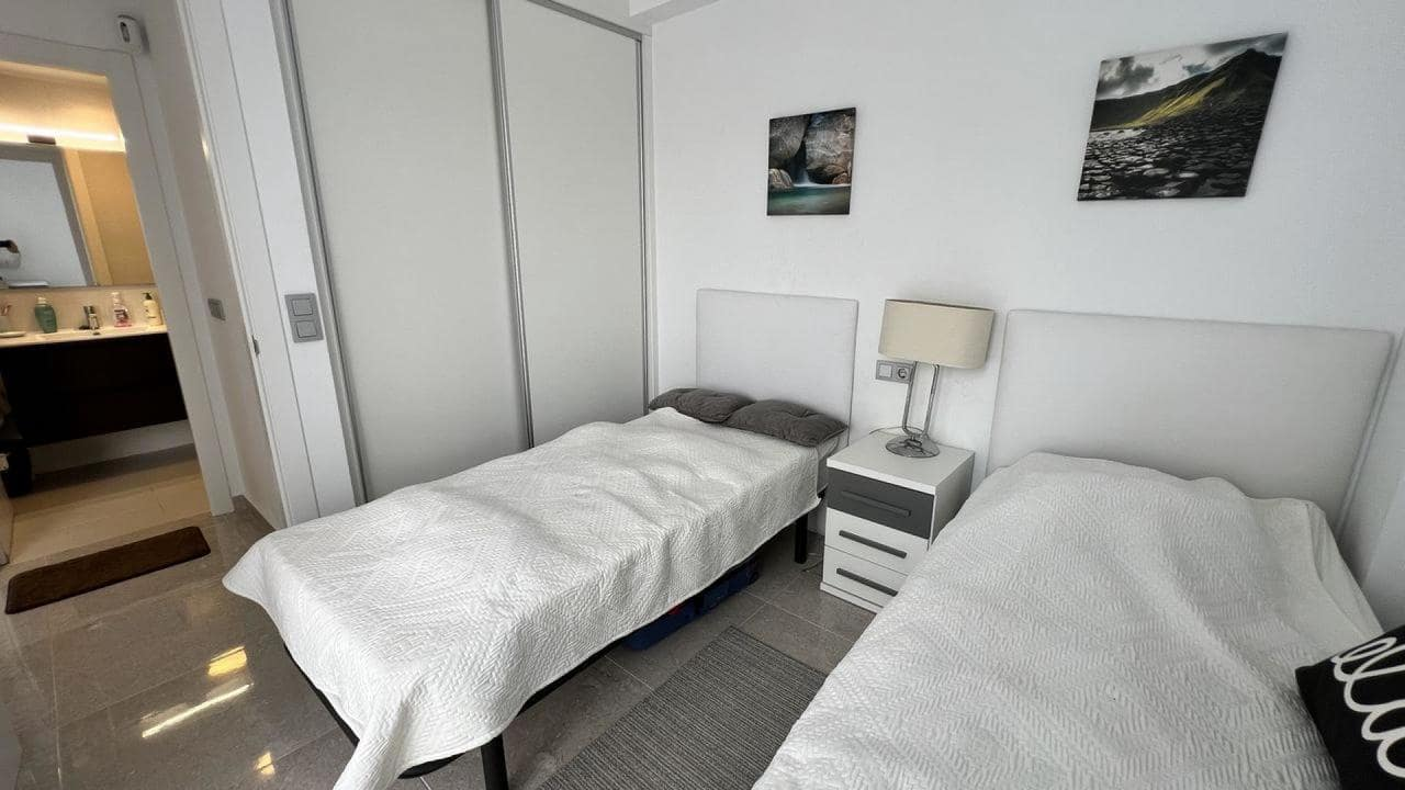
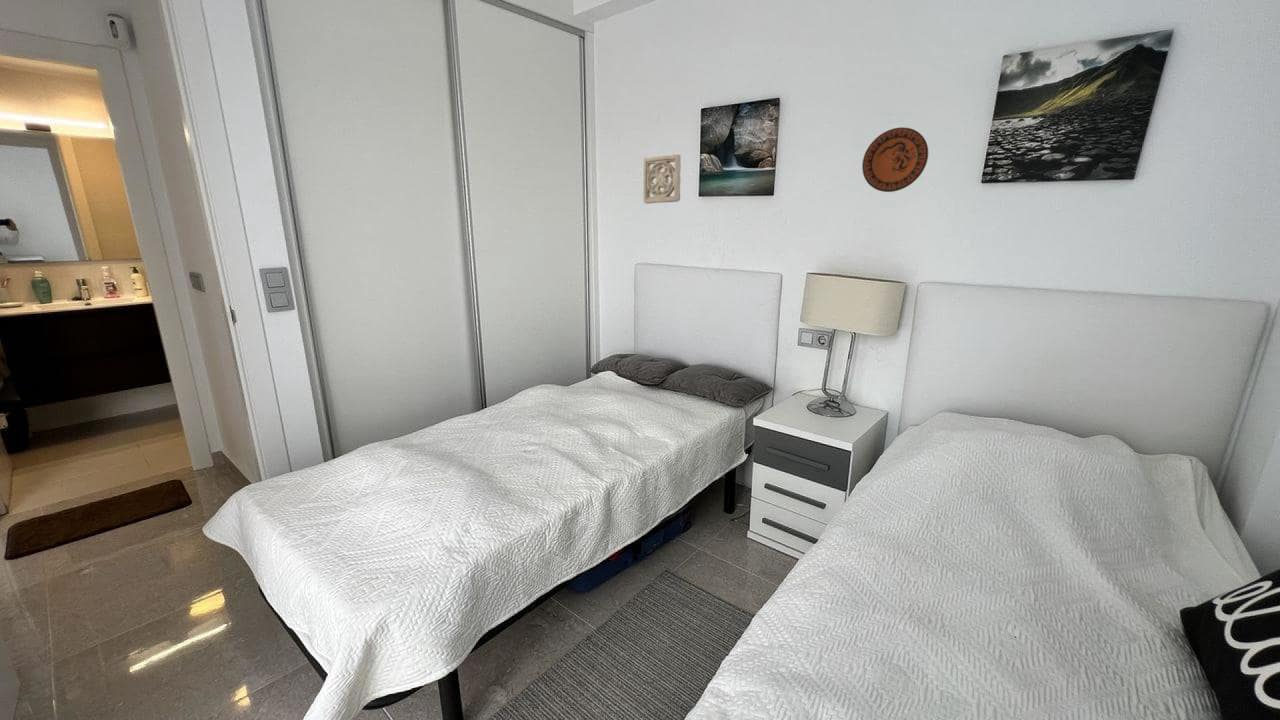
+ wall ornament (661, 180)
+ decorative plate (894, 160)
